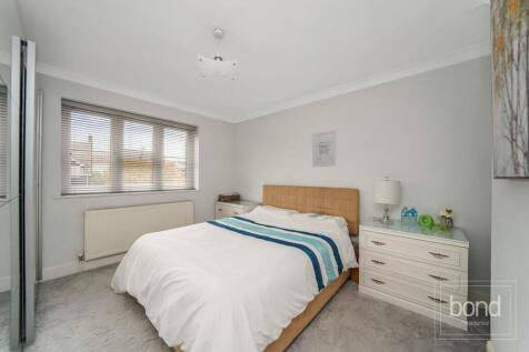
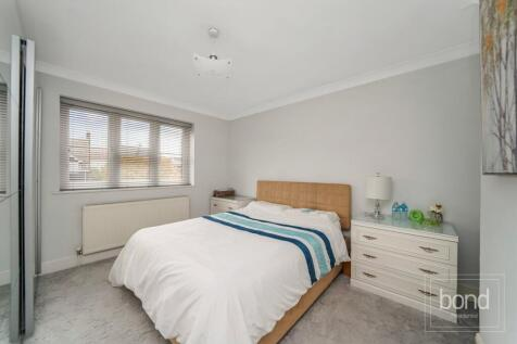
- wall art (323, 149)
